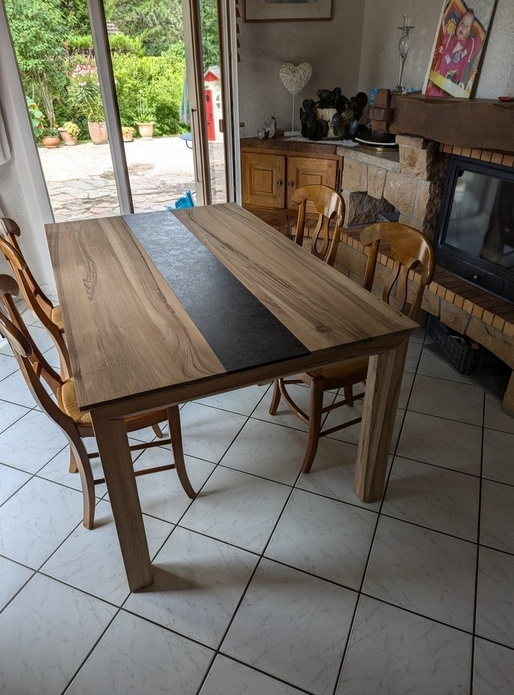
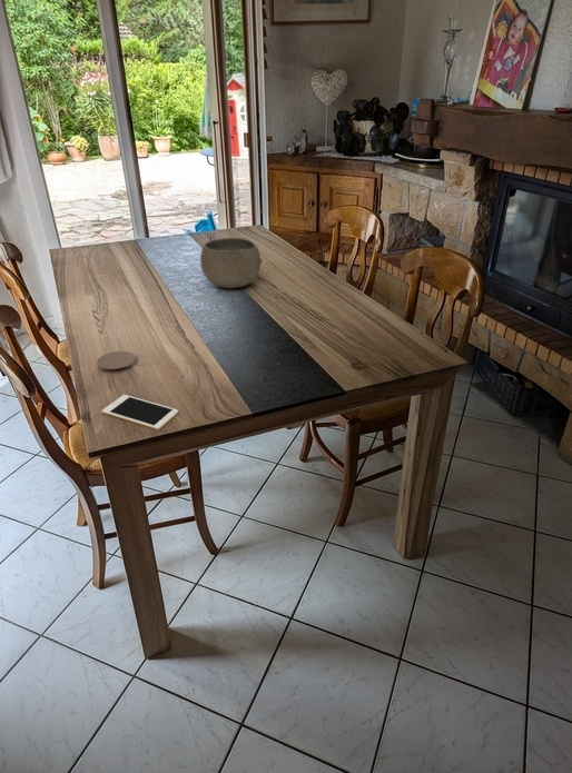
+ bowl (231, 264)
+ cell phone (140, 410)
+ coaster (116, 361)
